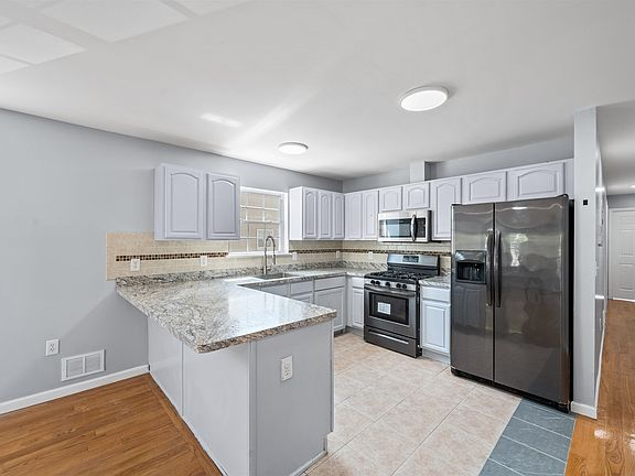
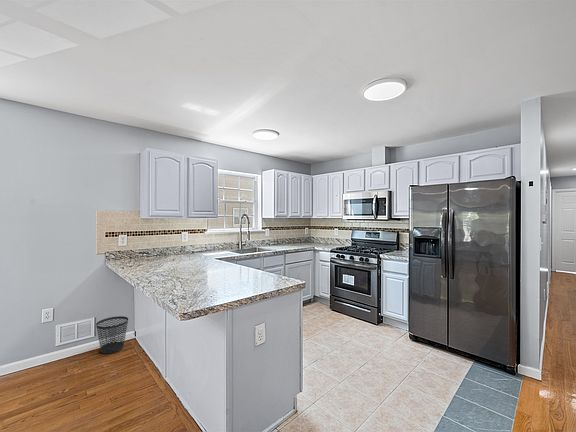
+ wastebasket (112, 335)
